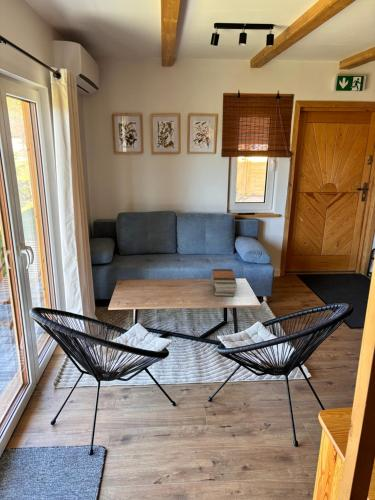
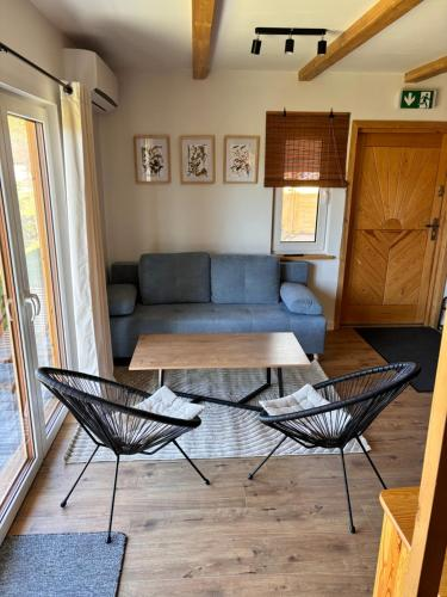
- book stack (223, 282)
